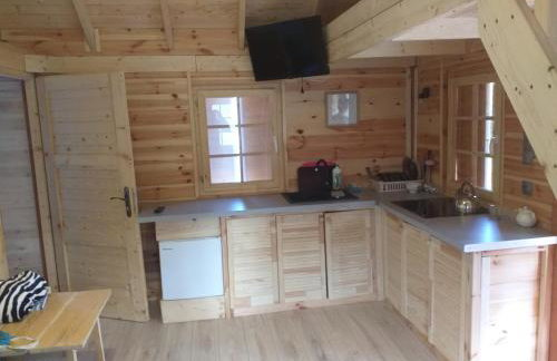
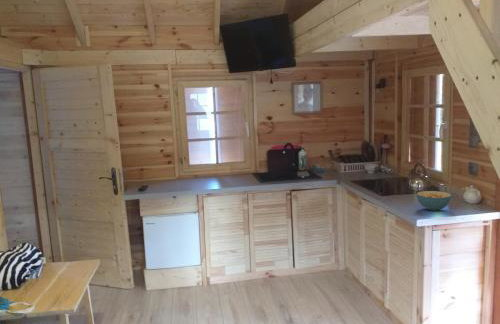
+ cereal bowl (433, 201)
